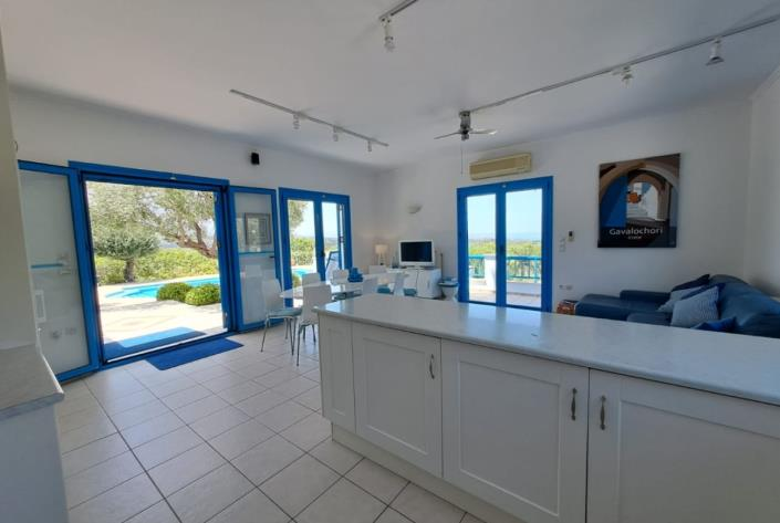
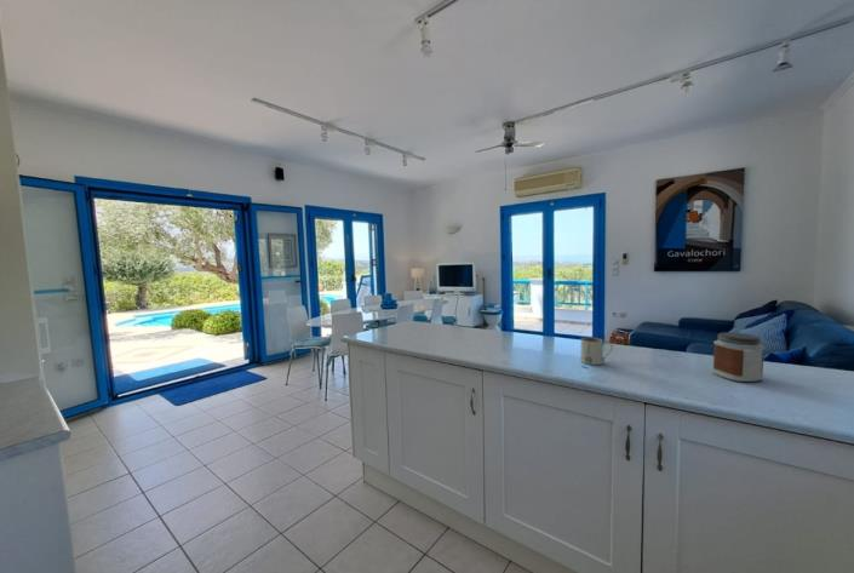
+ mug (596, 350)
+ jar (736, 355)
